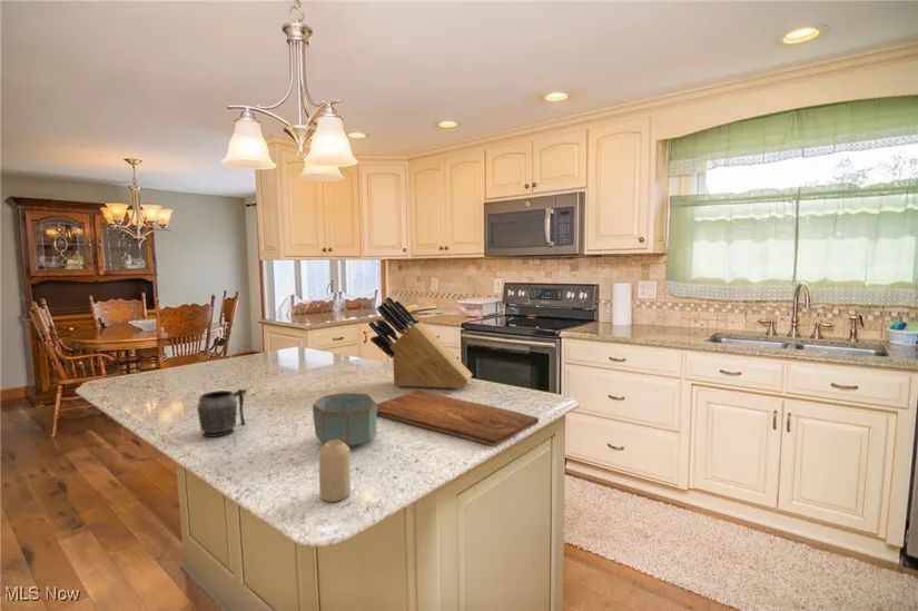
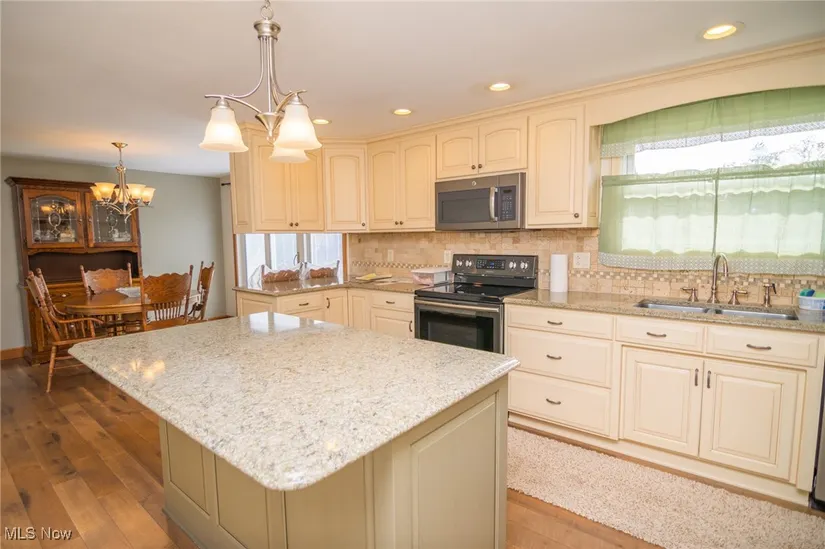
- candle (334, 469)
- cutting board (450, 413)
- knife block (421, 341)
- bowl (347, 420)
- mug (224, 411)
